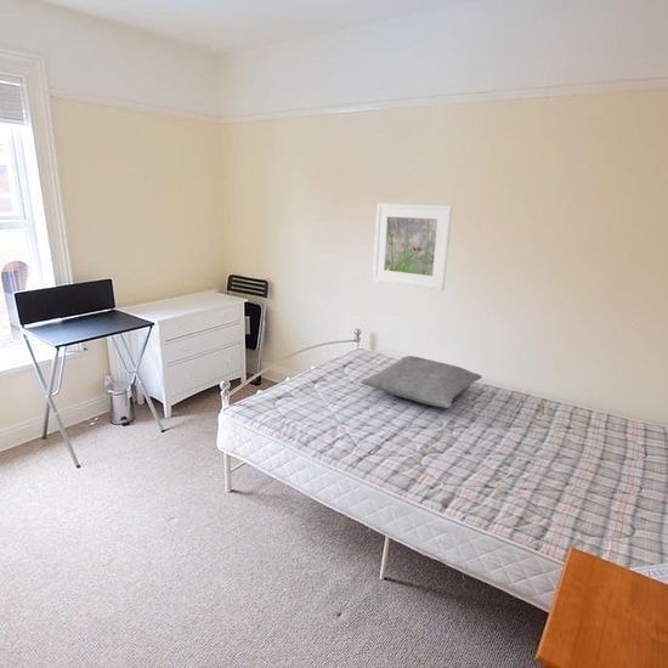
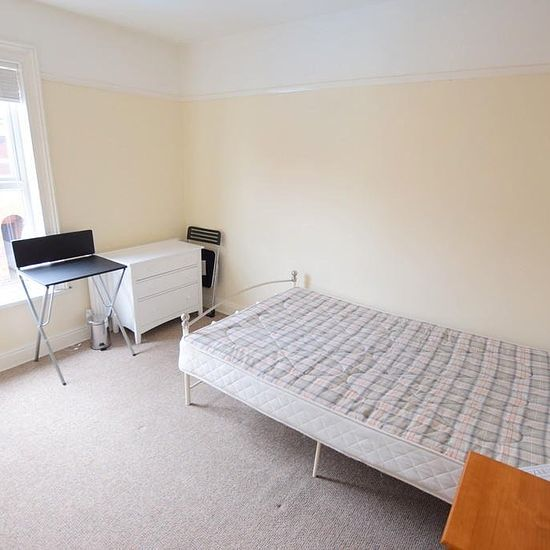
- pillow (423, 379)
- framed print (409, 245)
